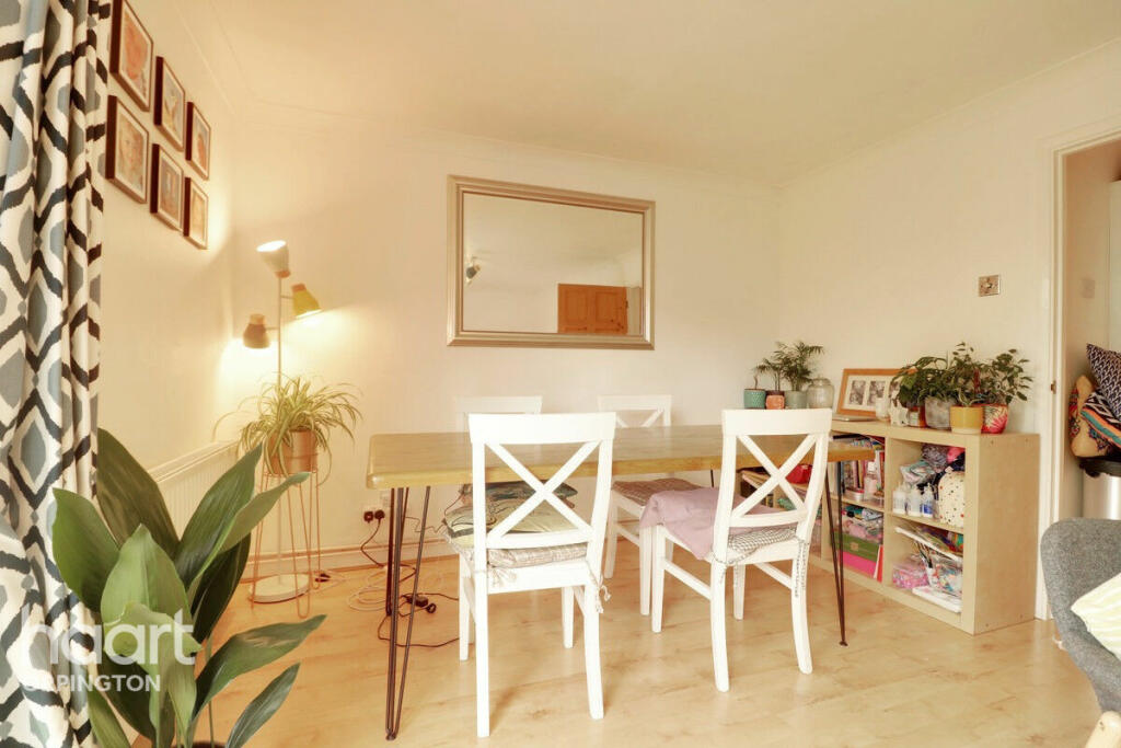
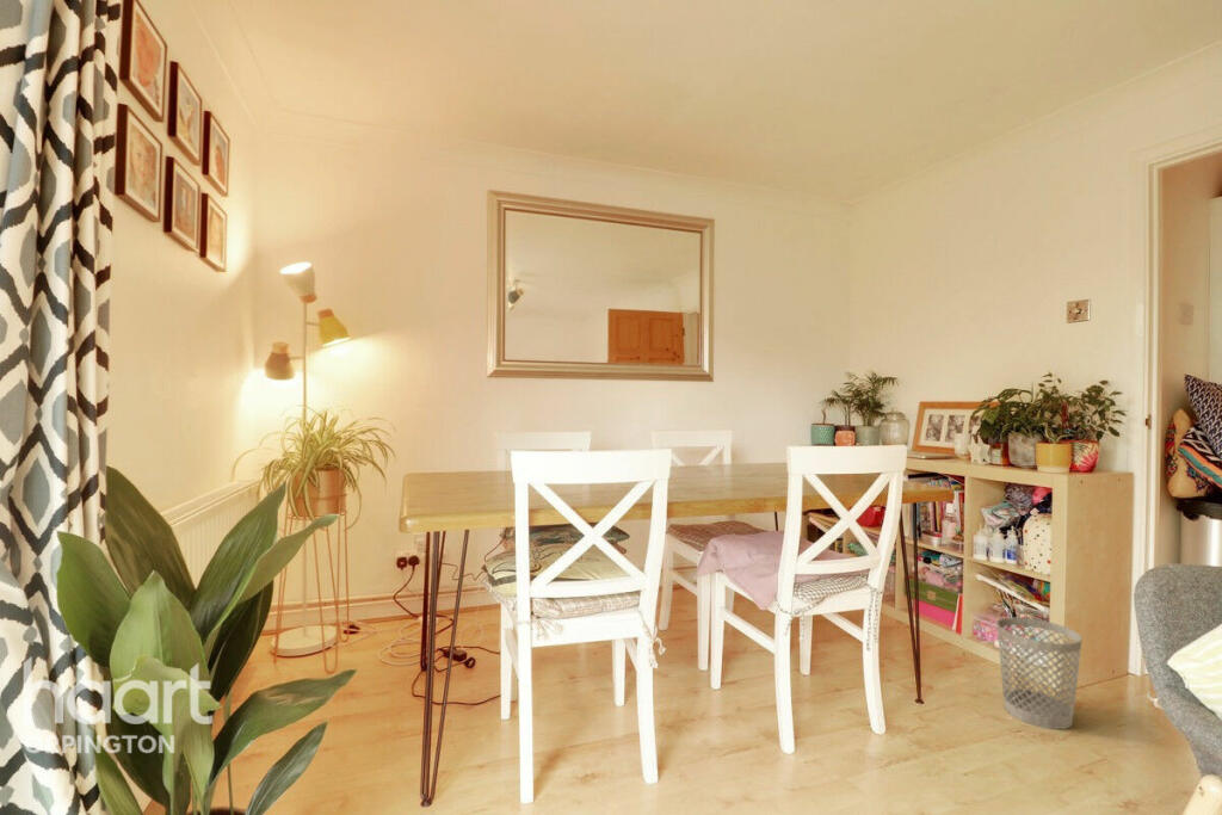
+ wastebasket (1037, 672)
